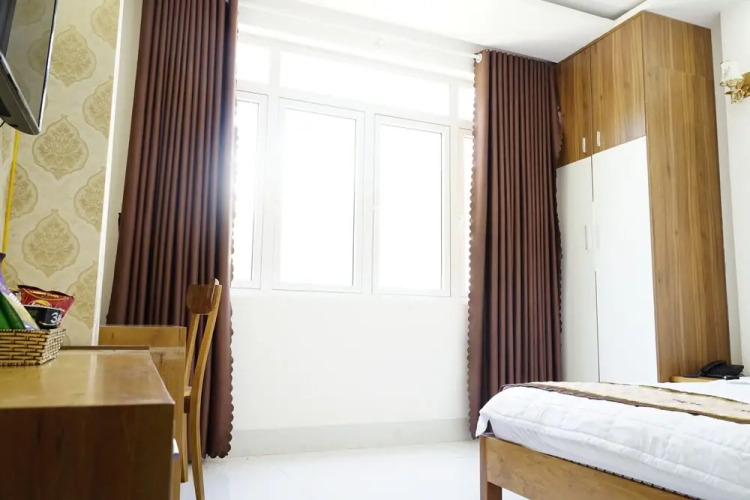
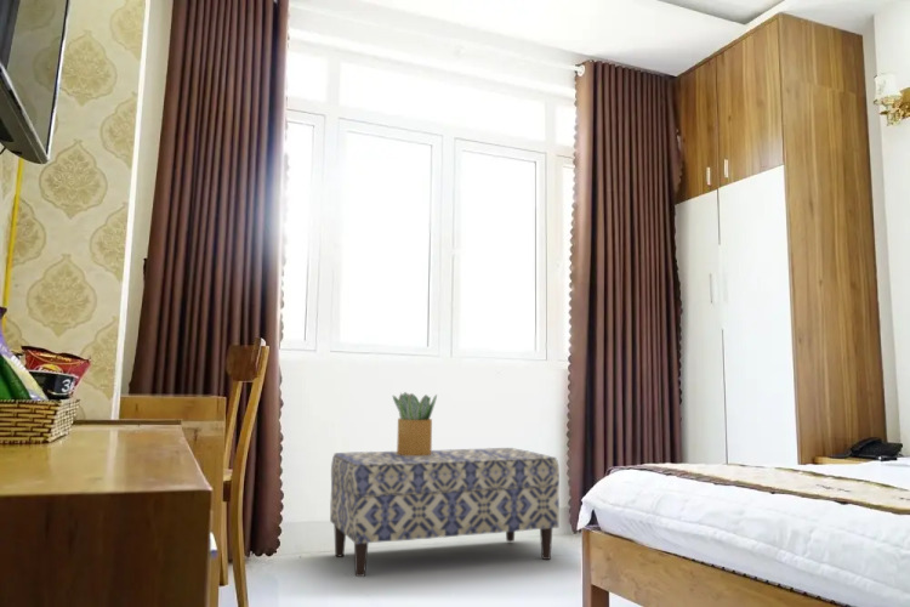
+ potted plant (415, 422)
+ bench (443, 505)
